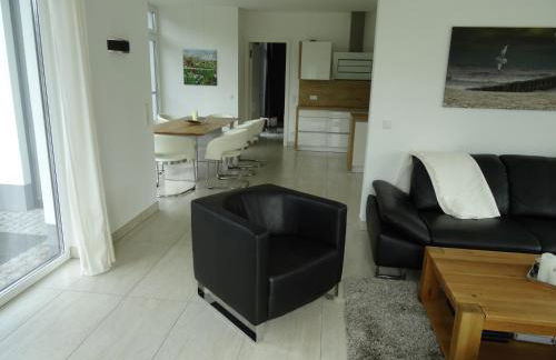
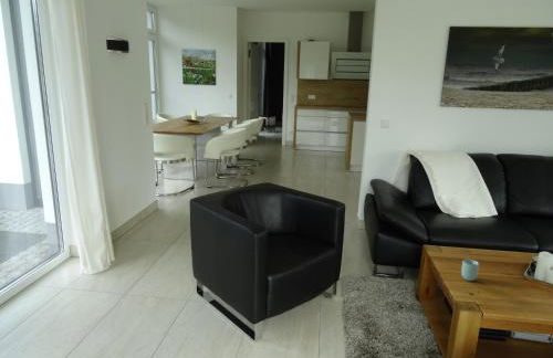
+ cup (469, 270)
